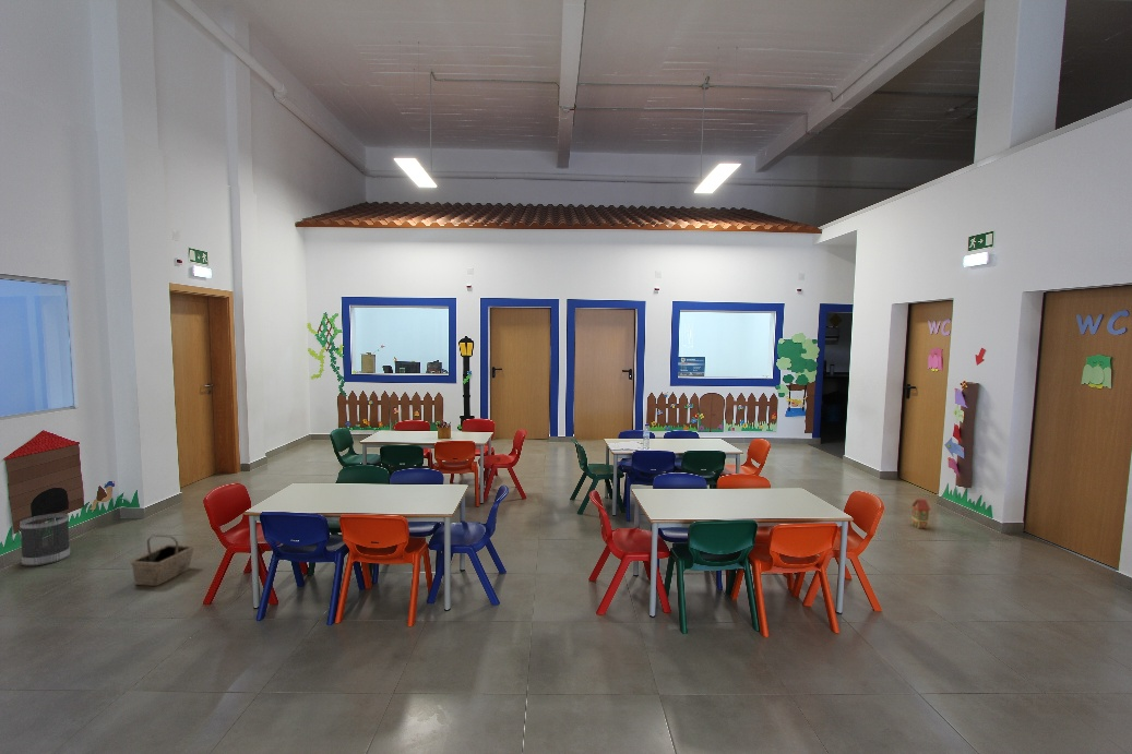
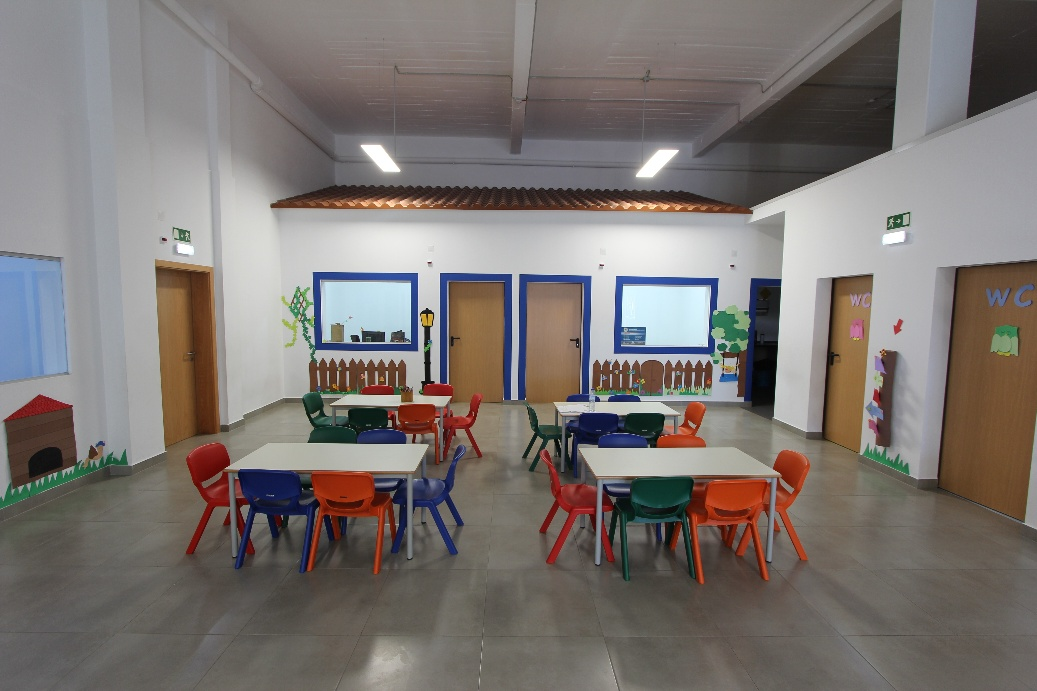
- wastebasket (45, 538)
- basket (163, 555)
- toy house (920, 513)
